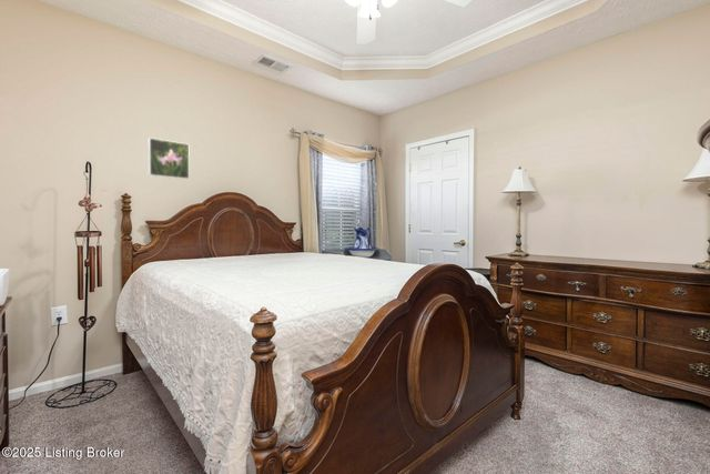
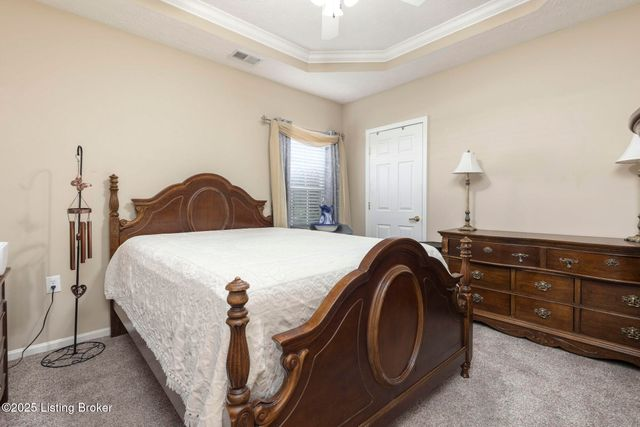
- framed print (169, 159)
